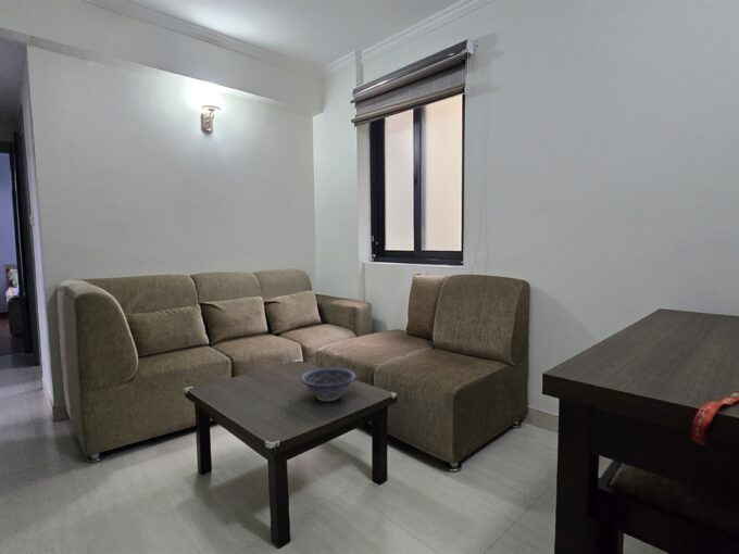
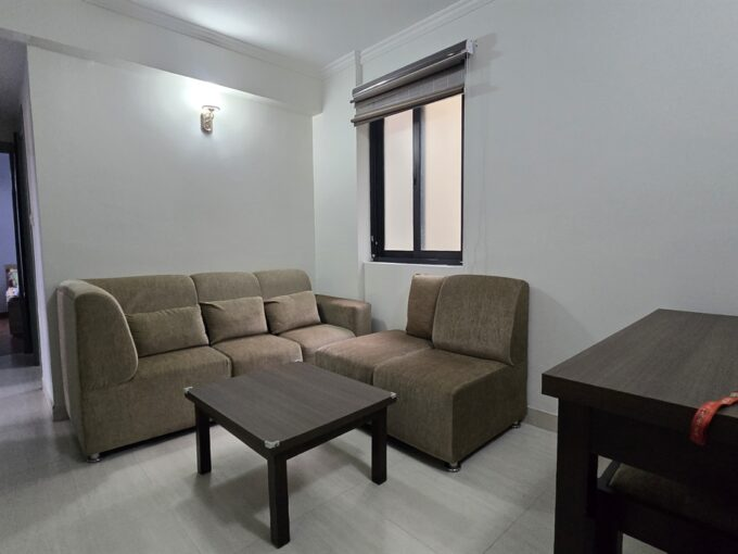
- decorative bowl (328, 386)
